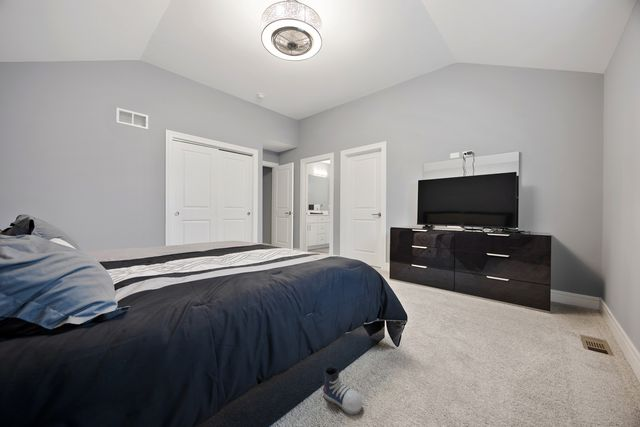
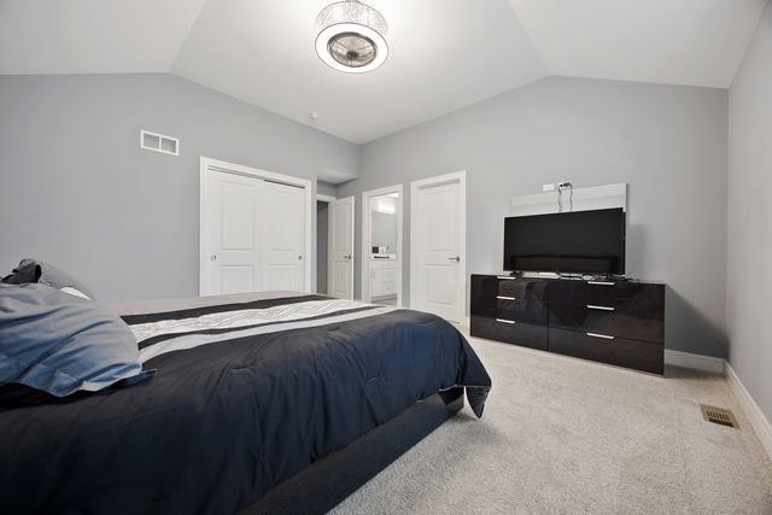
- shoe (342, 387)
